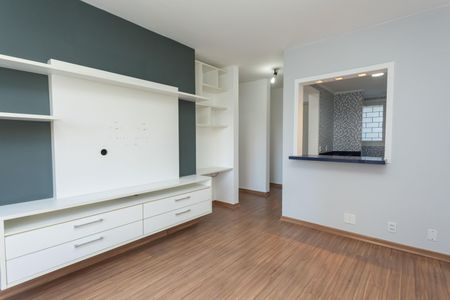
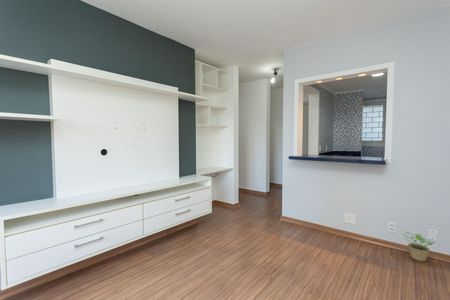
+ potted plant (416, 244)
